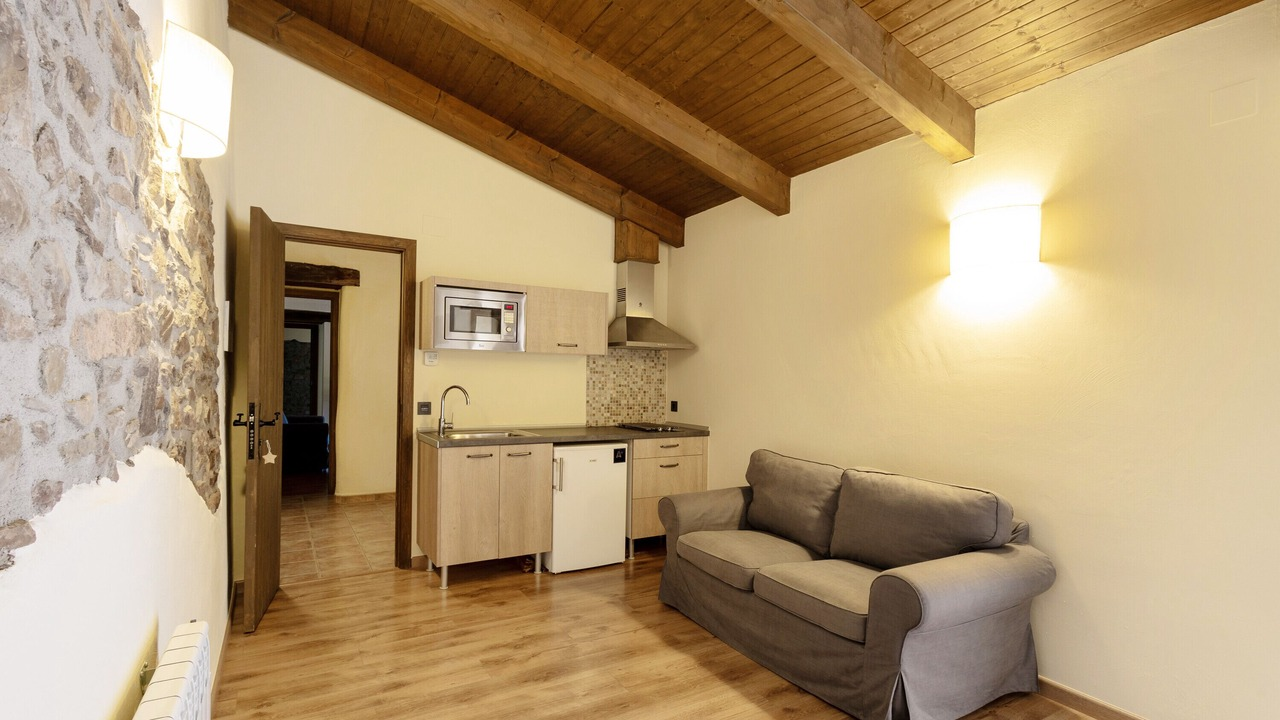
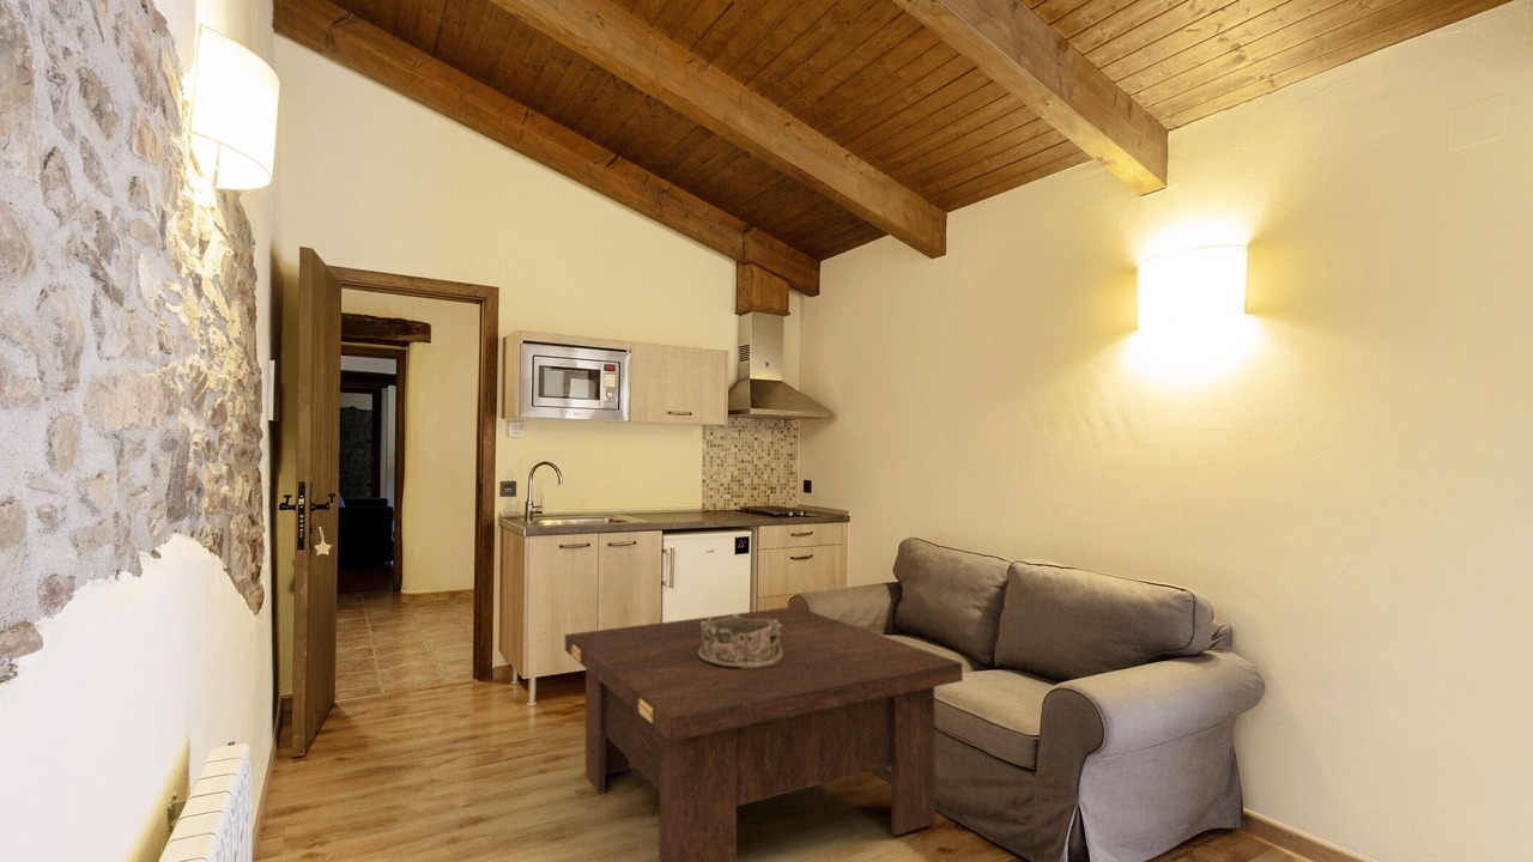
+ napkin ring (740, 637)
+ coffee table (747, 723)
